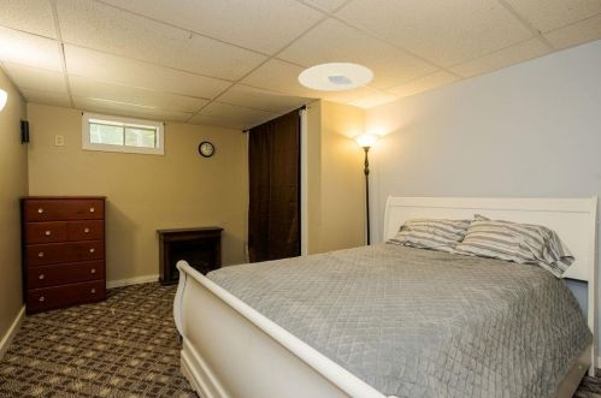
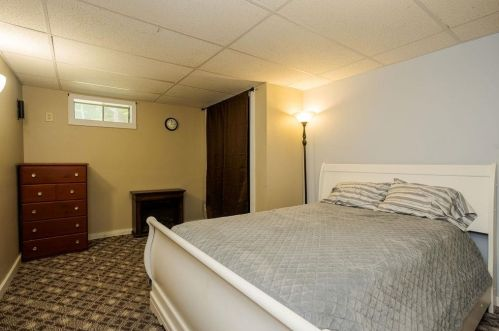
- ceiling light (335, 75)
